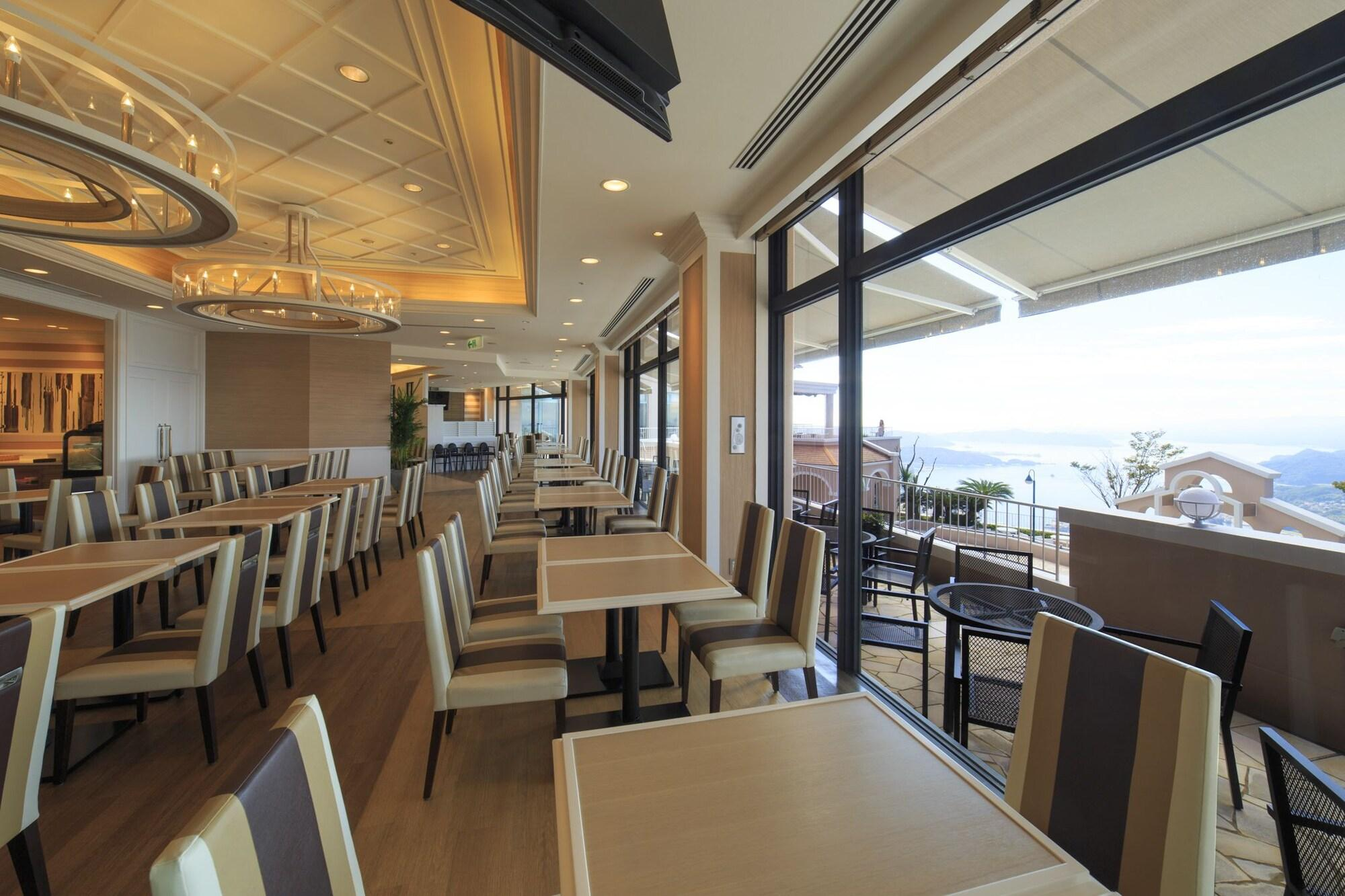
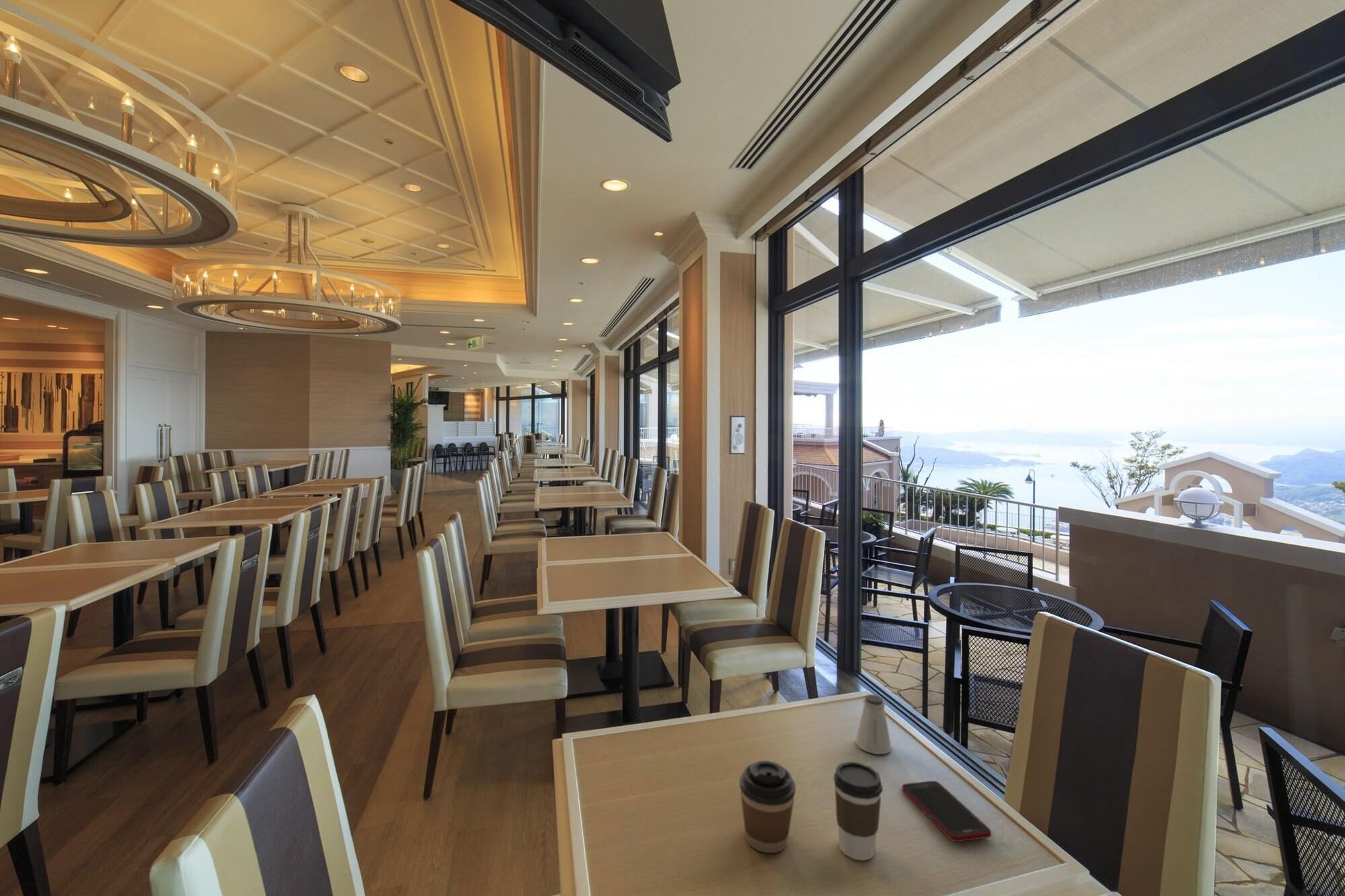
+ coffee cup (767, 801)
+ saltshaker (874, 721)
+ cell phone (944, 809)
+ coffee cup (857, 811)
